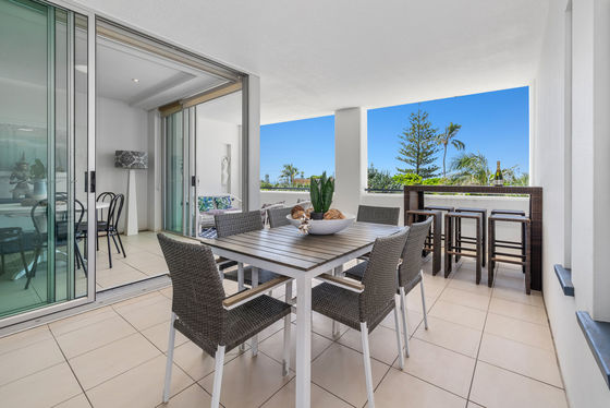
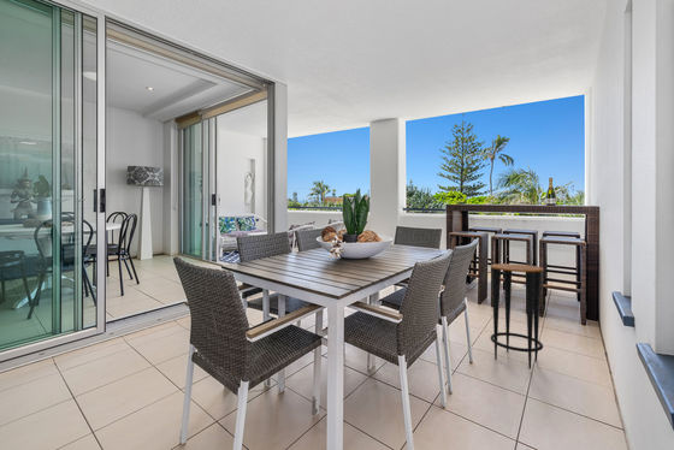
+ side table (509, 313)
